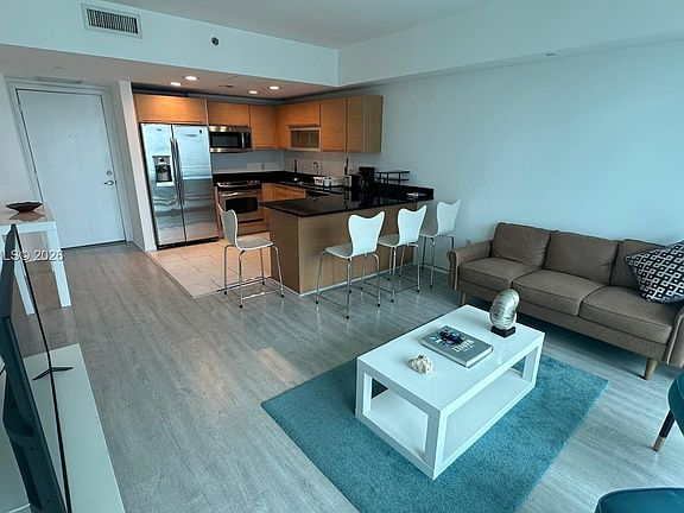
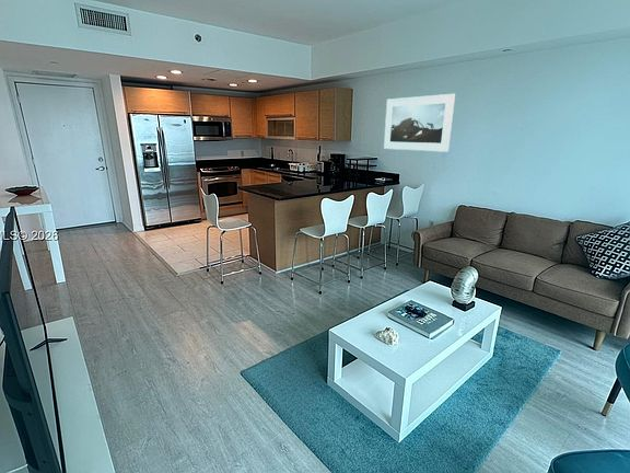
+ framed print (416, 124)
